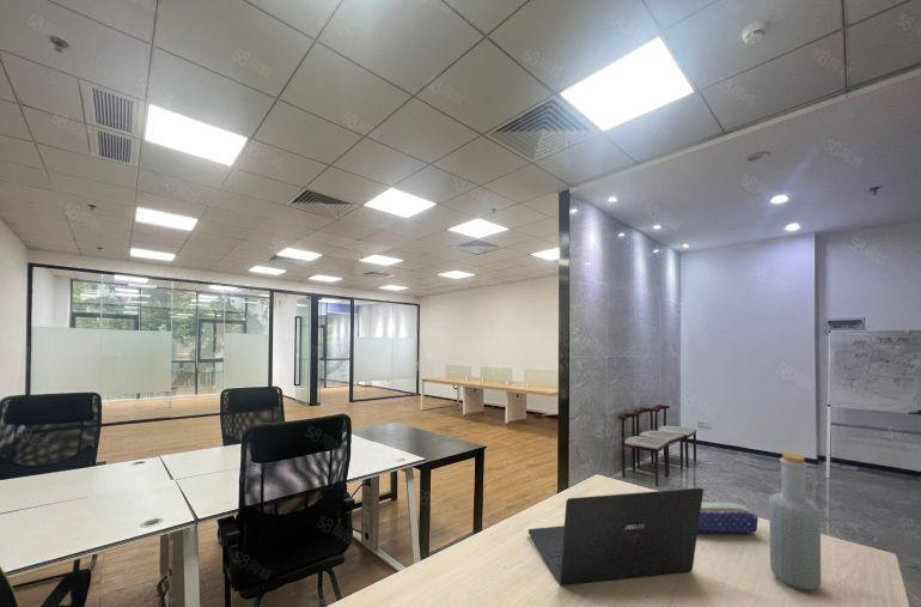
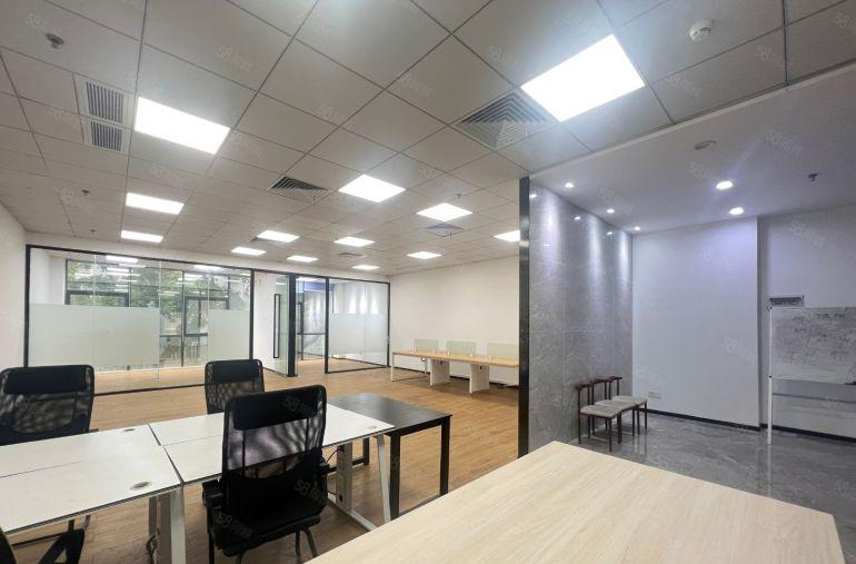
- pencil case (714, 516)
- laptop (606, 512)
- bottle (793, 517)
